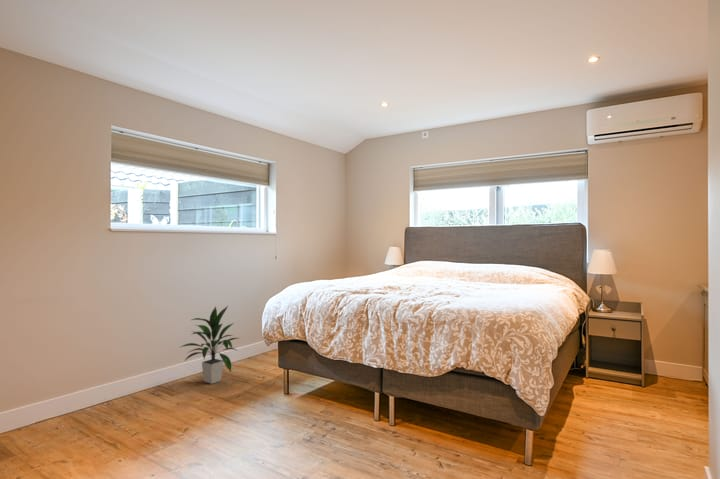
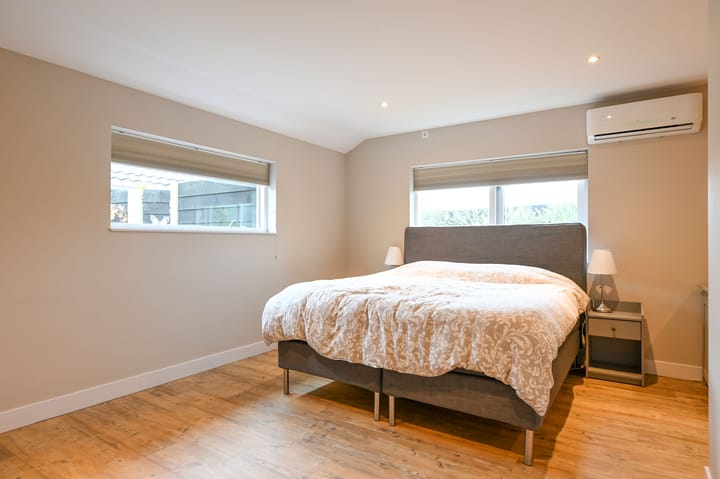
- indoor plant (213, 344)
